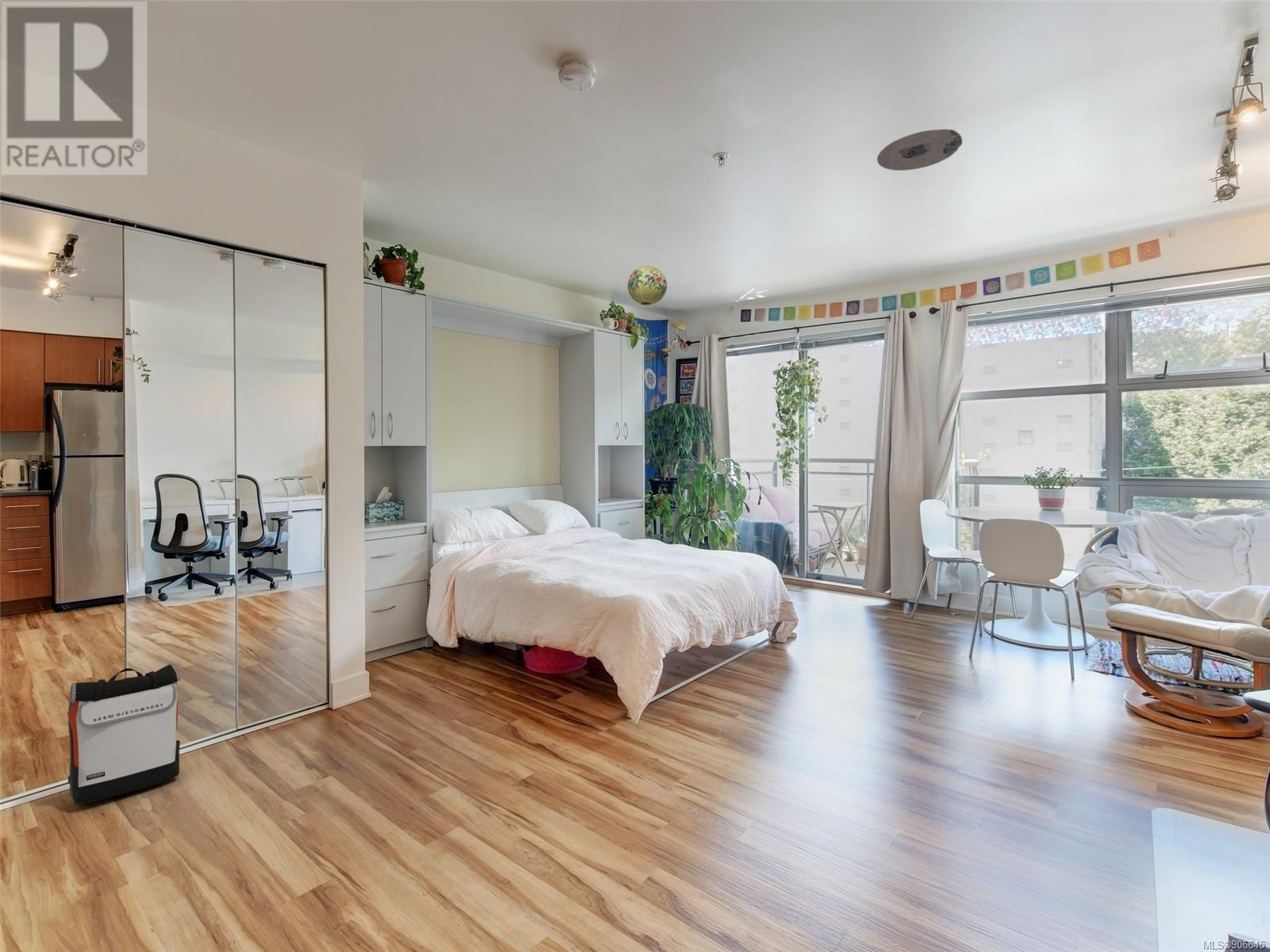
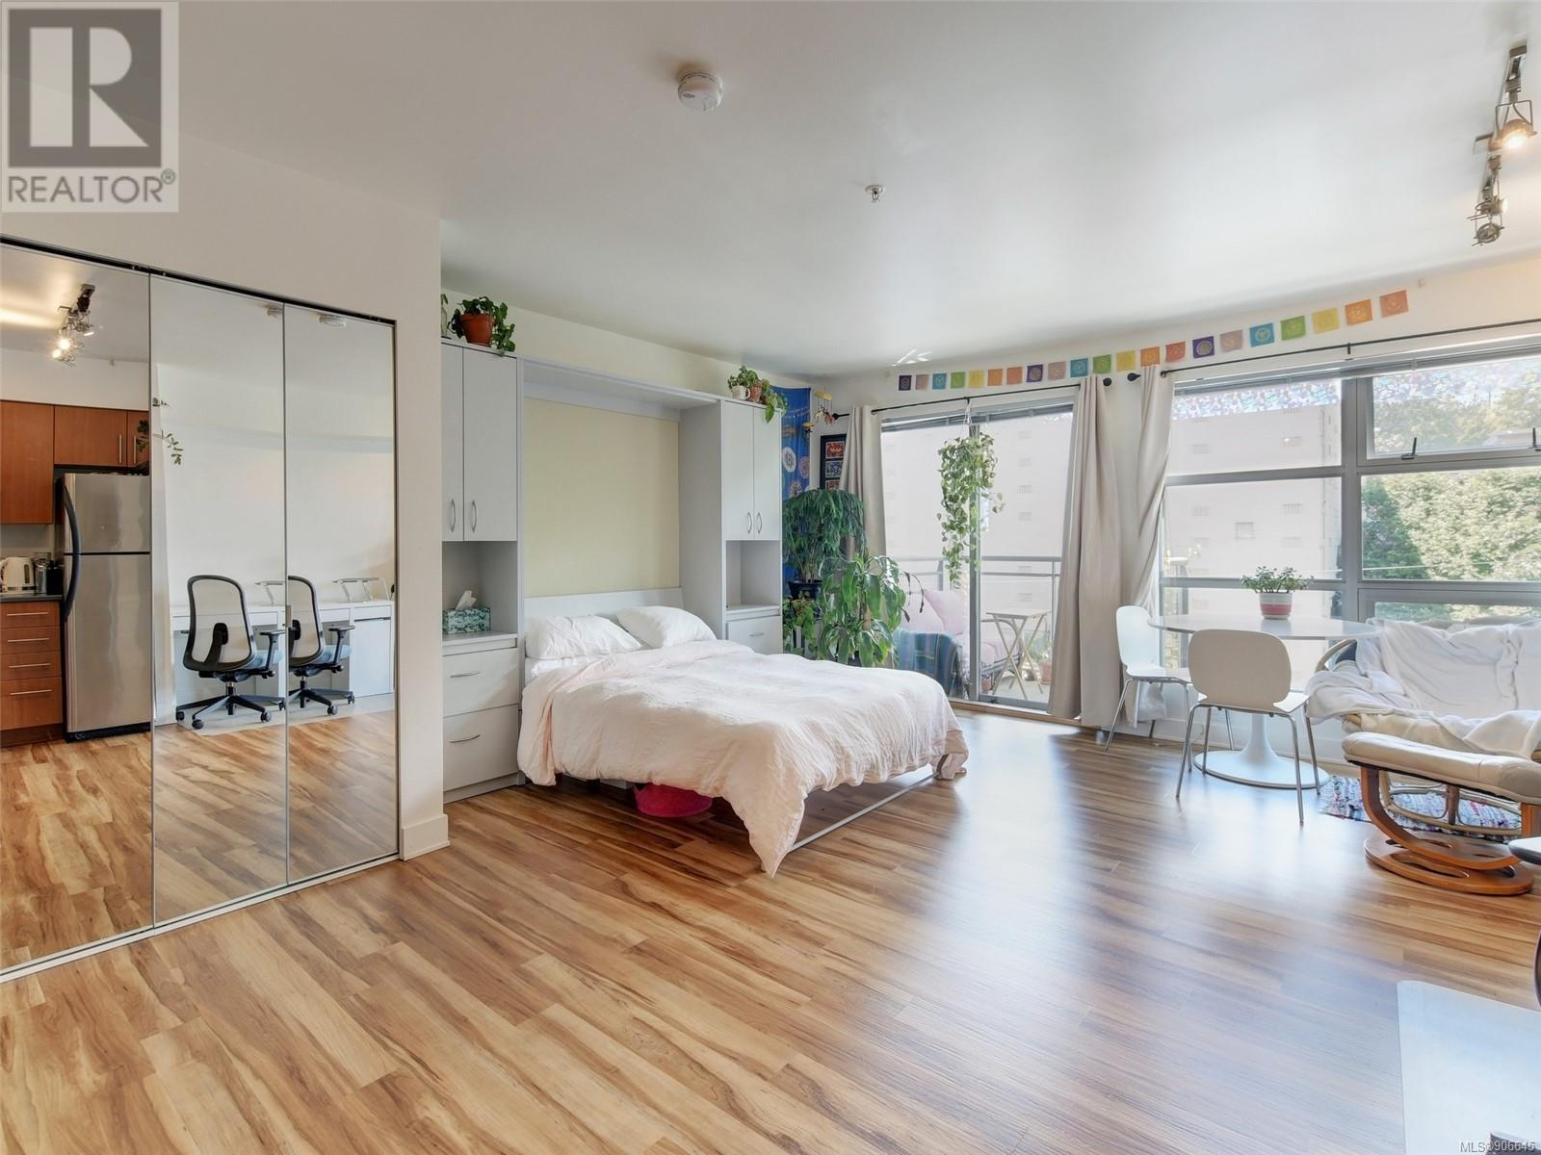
- backpack (127, 730)
- paper lantern (647, 286)
- ceiling light (918, 148)
